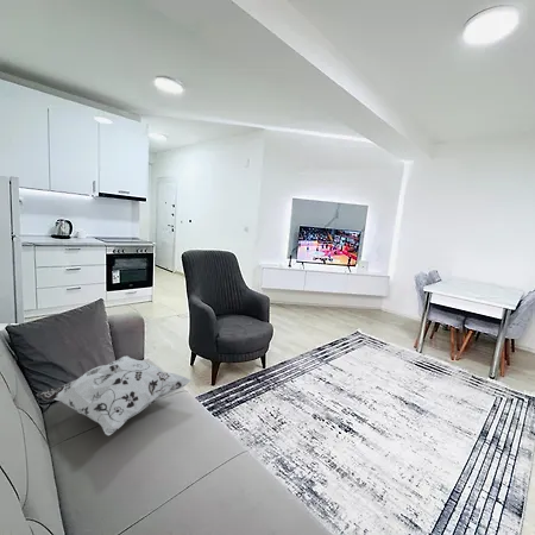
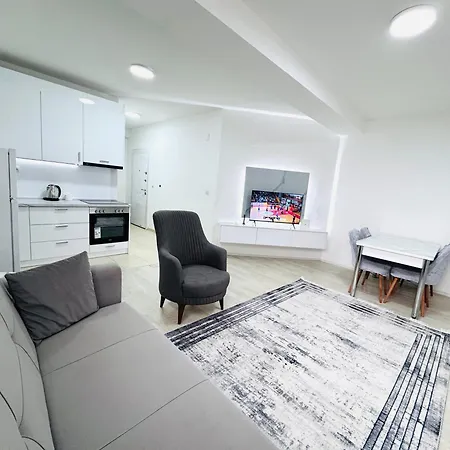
- decorative pillow (119, 386)
